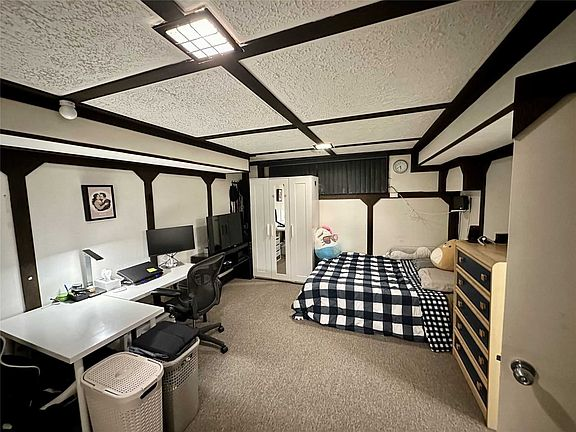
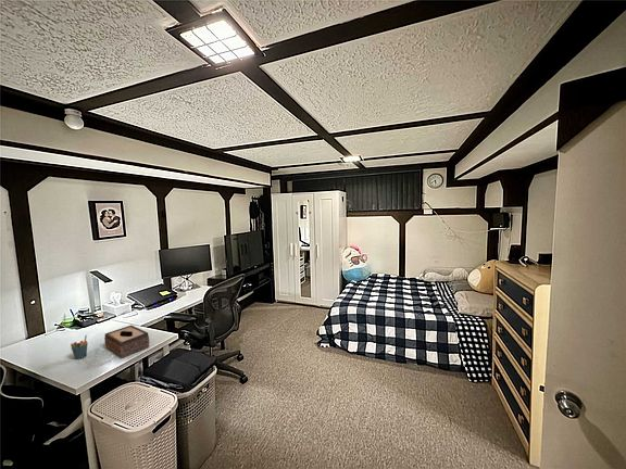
+ pen holder (79, 347)
+ tissue box (126, 340)
